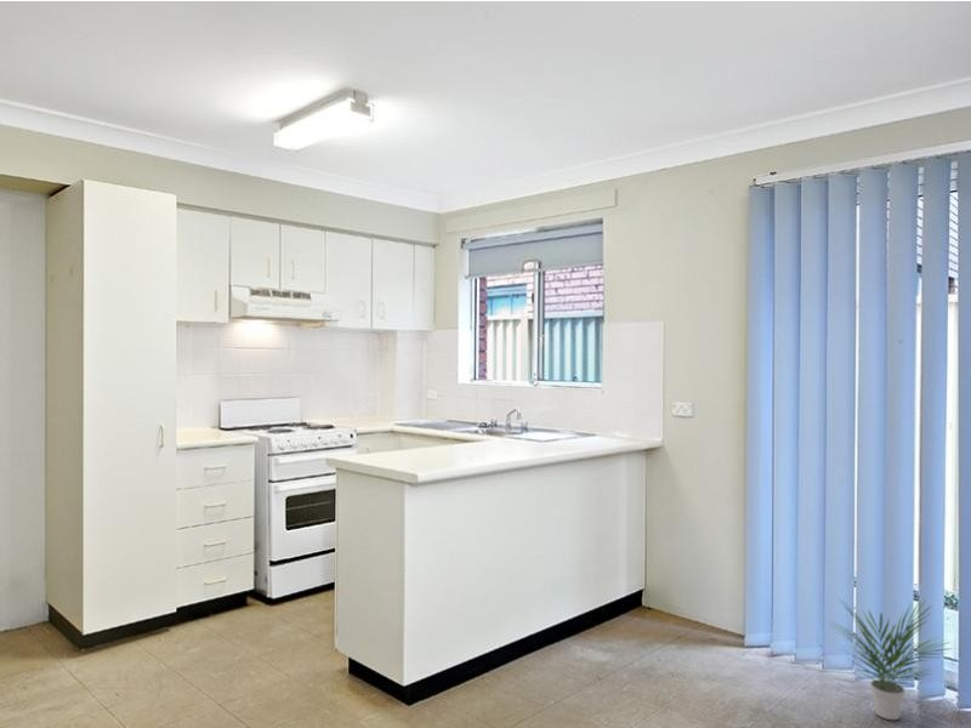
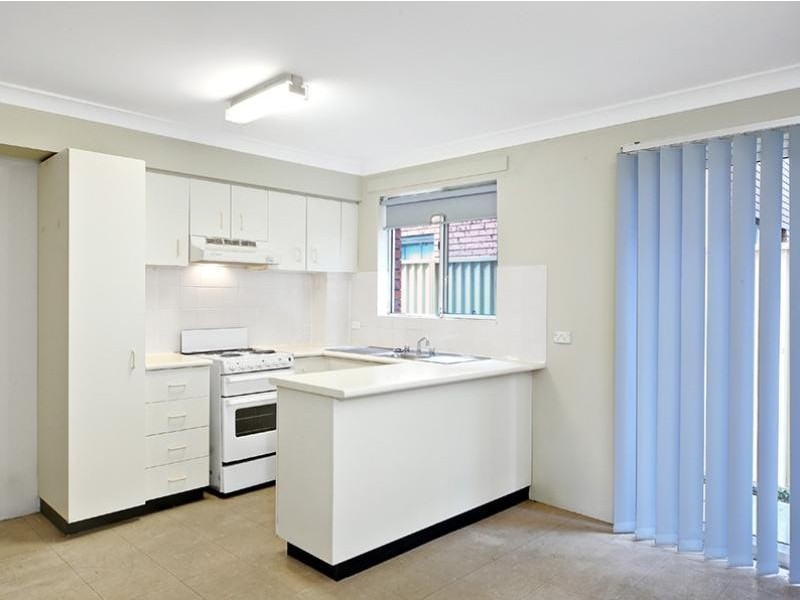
- potted plant (886, 658)
